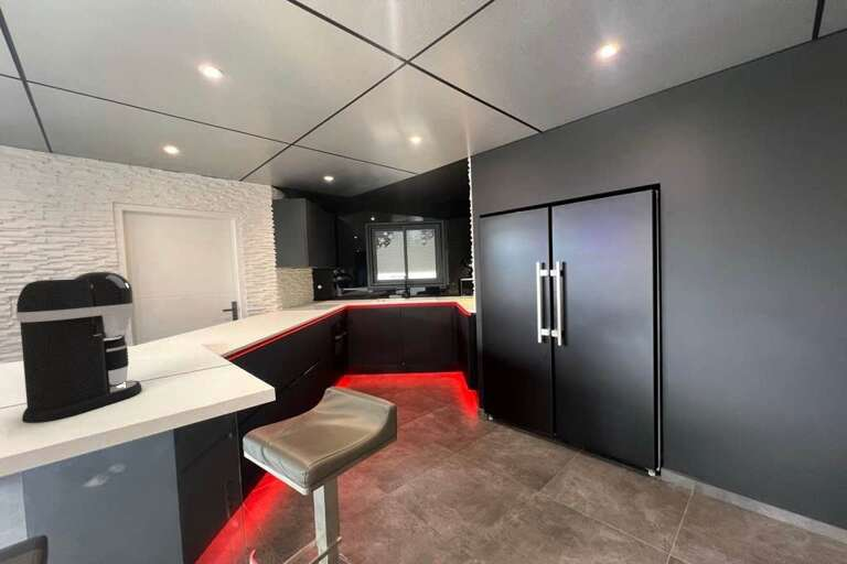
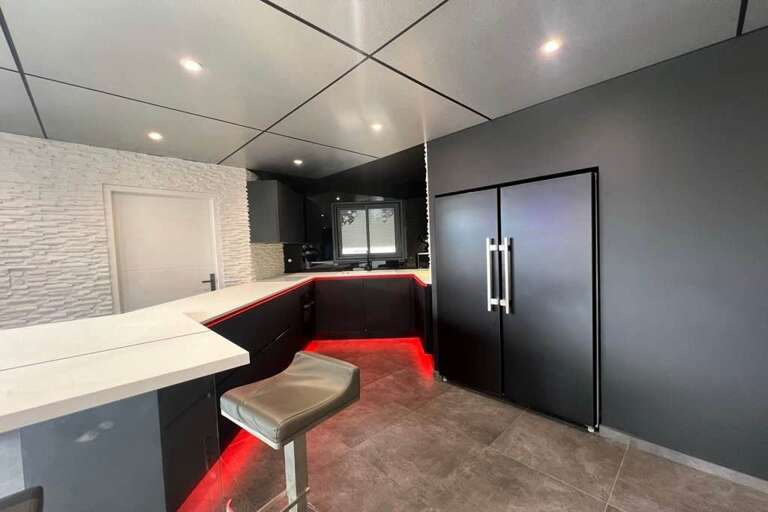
- coffee maker (83, 337)
